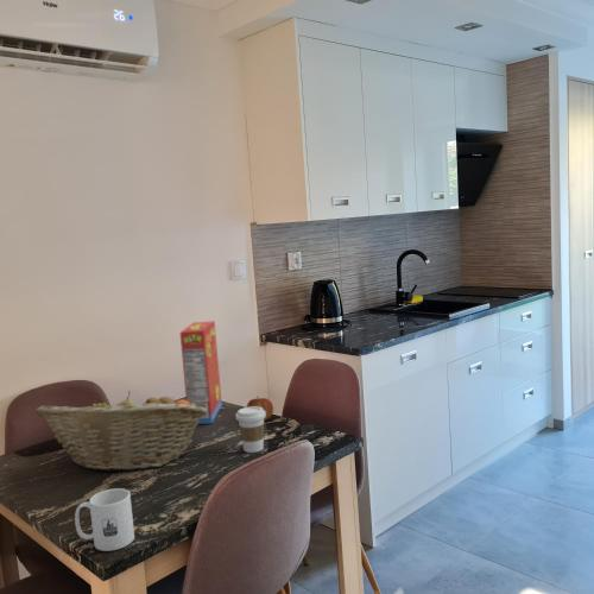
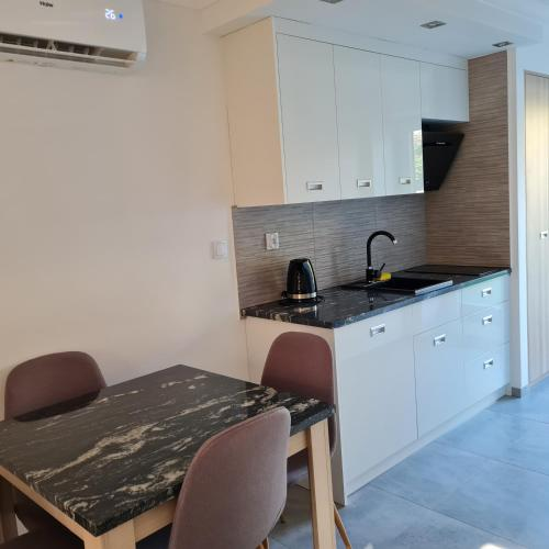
- mug (103, 519)
- apple (259, 406)
- fruit basket (124, 422)
- coffee cup (252, 429)
- cereal box (202, 371)
